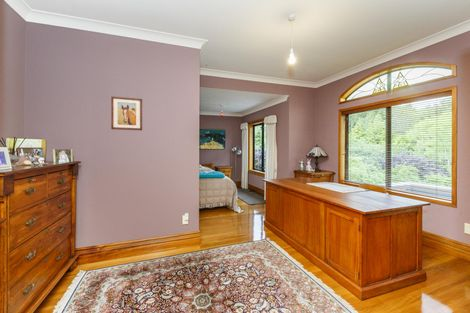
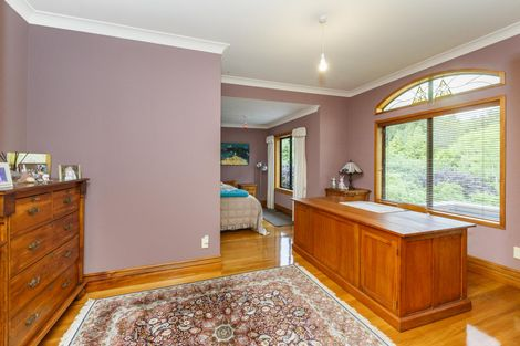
- wall art (127, 113)
